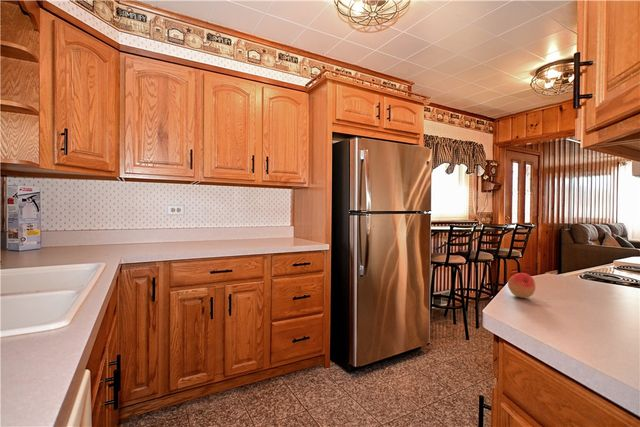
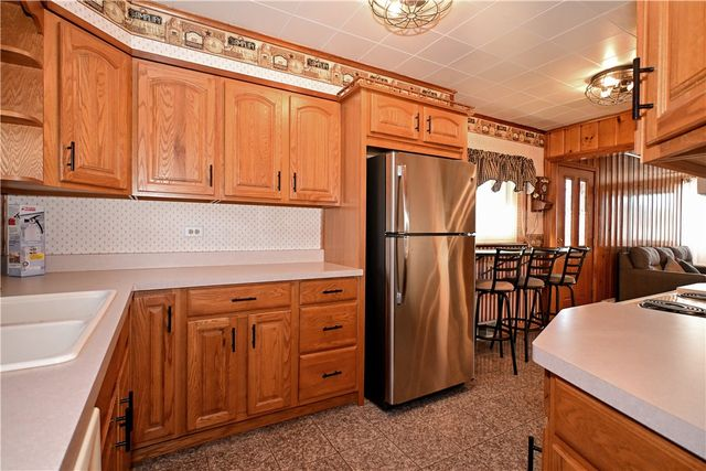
- fruit (521, 285)
